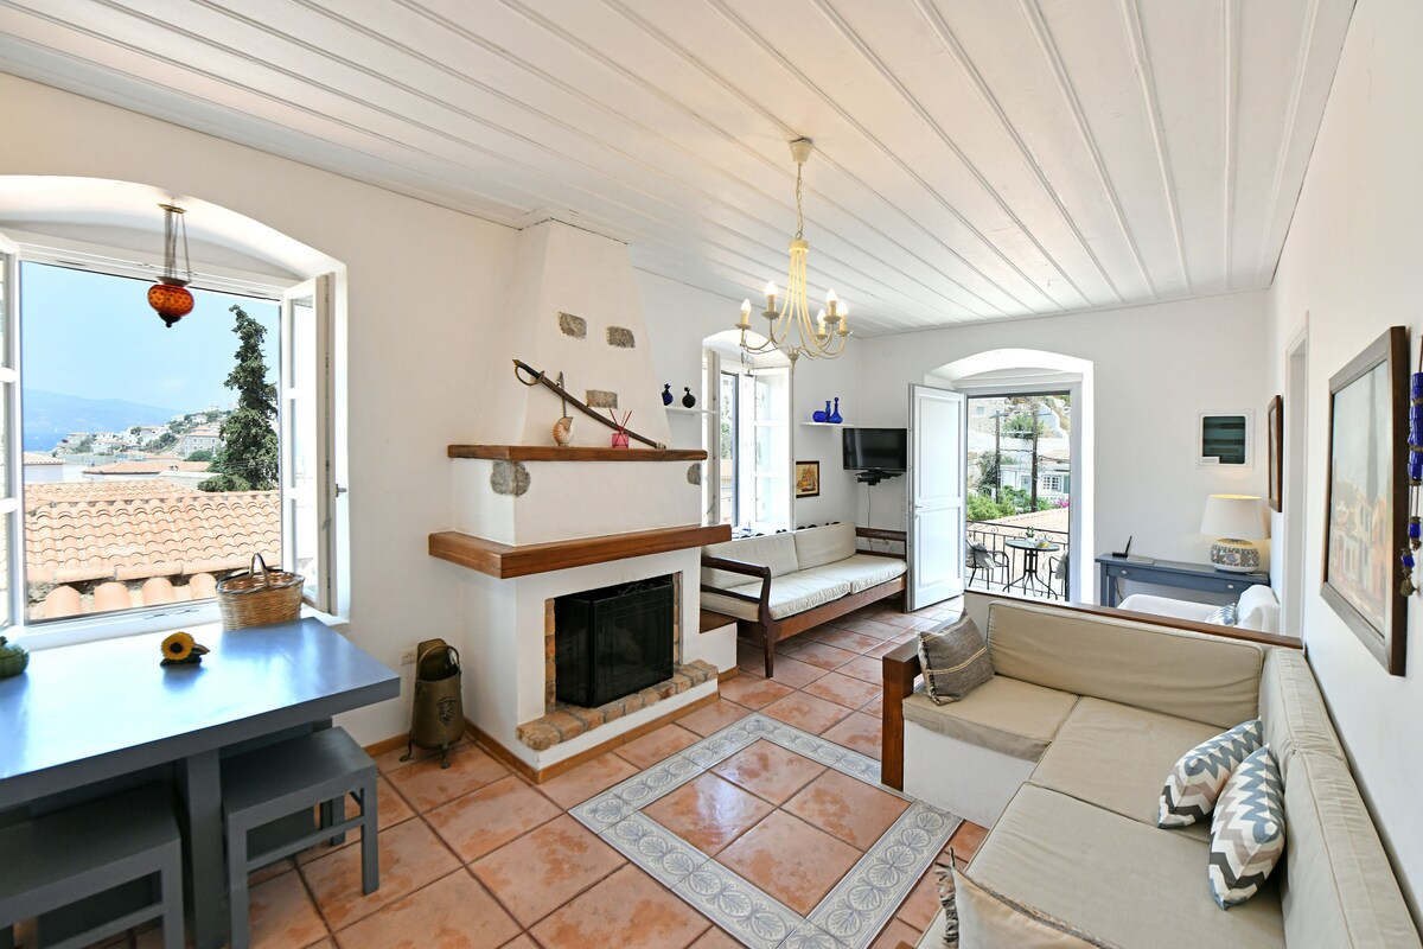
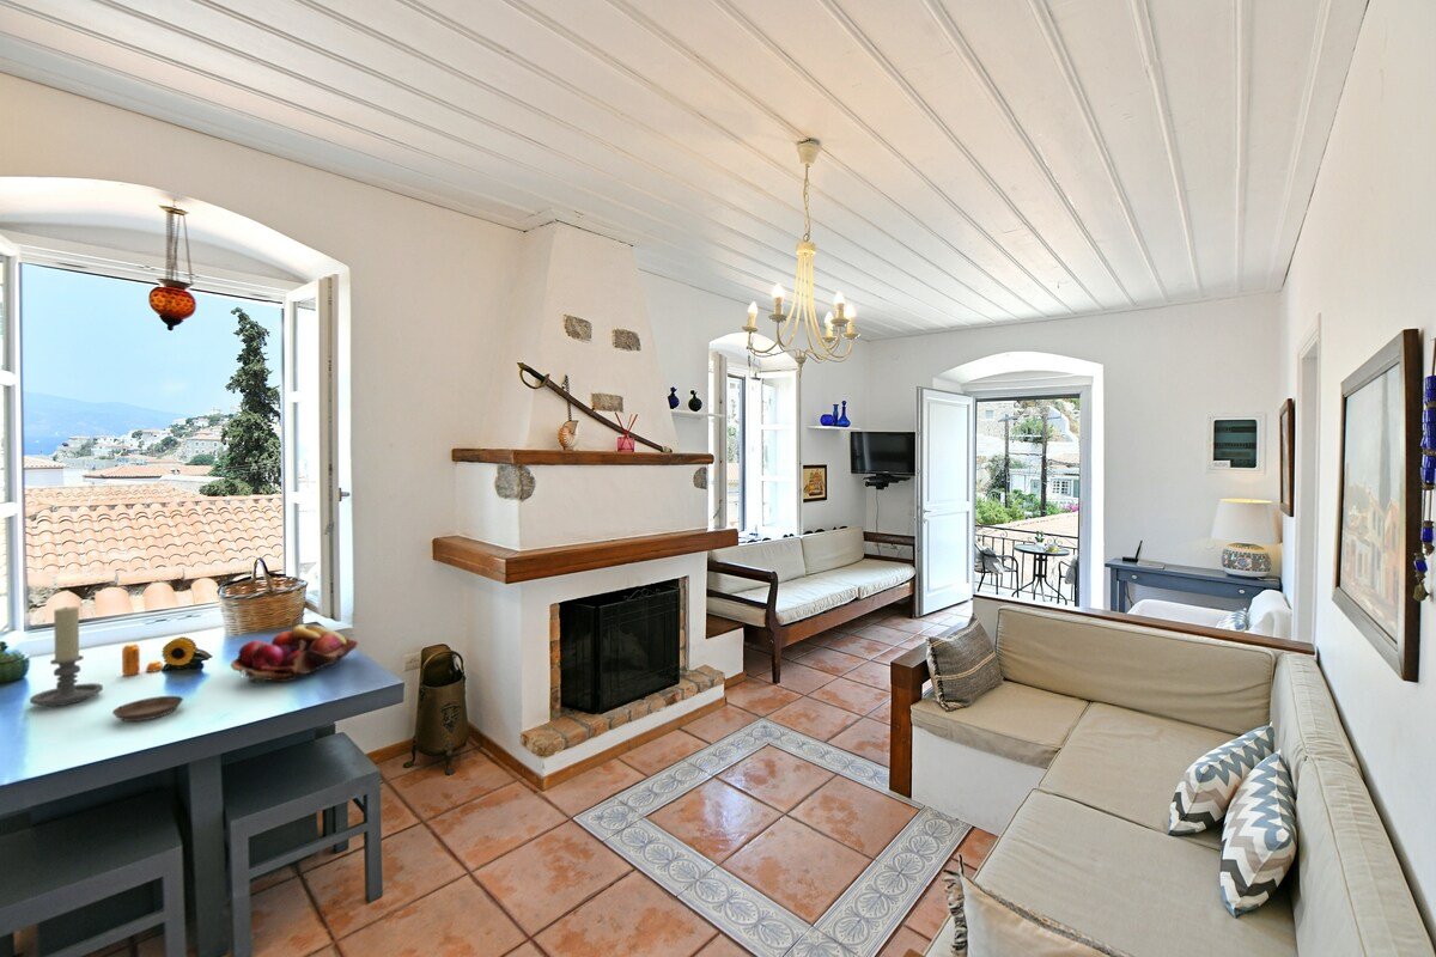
+ saucer (148, 709)
+ pepper shaker (139, 657)
+ fruit basket (298, 650)
+ candle holder (66, 652)
